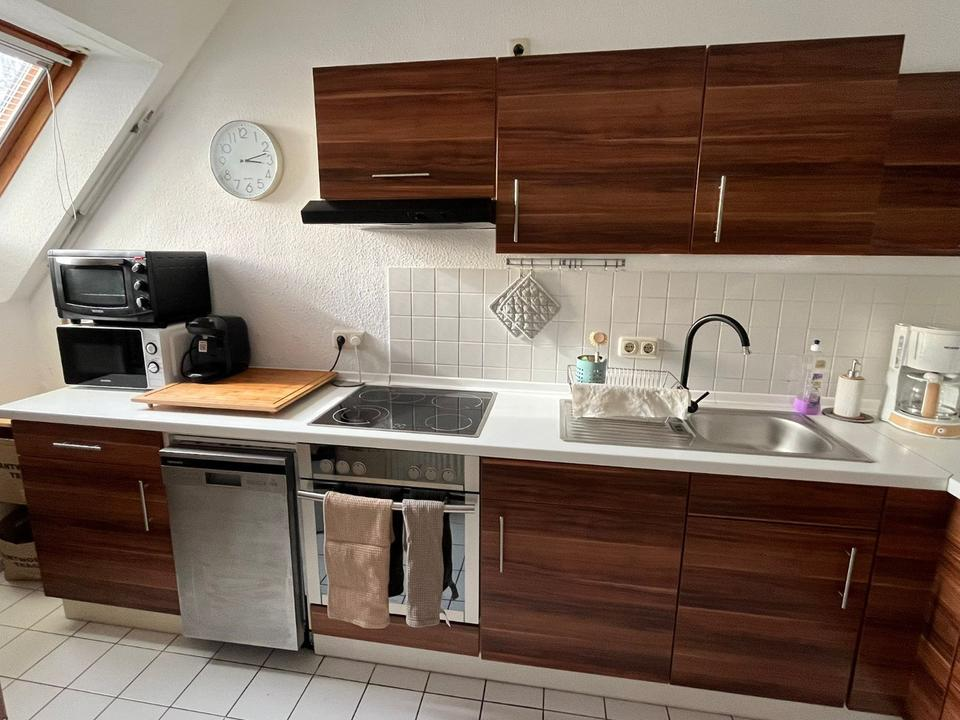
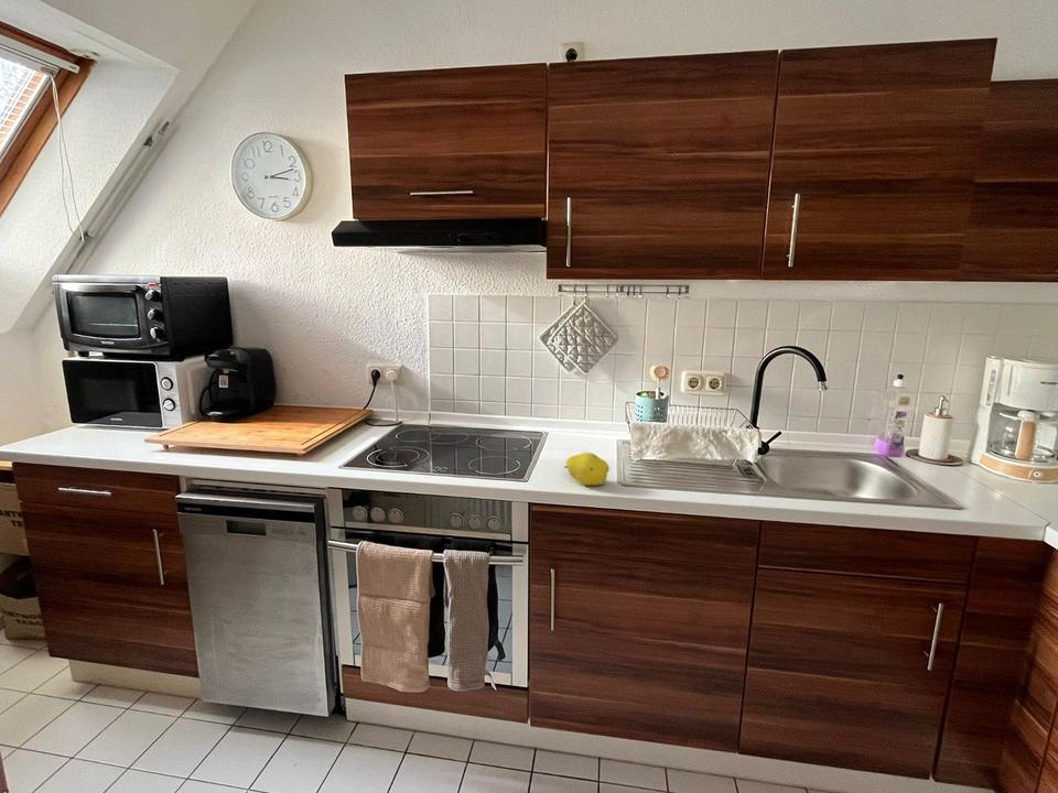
+ fruit (586, 468)
